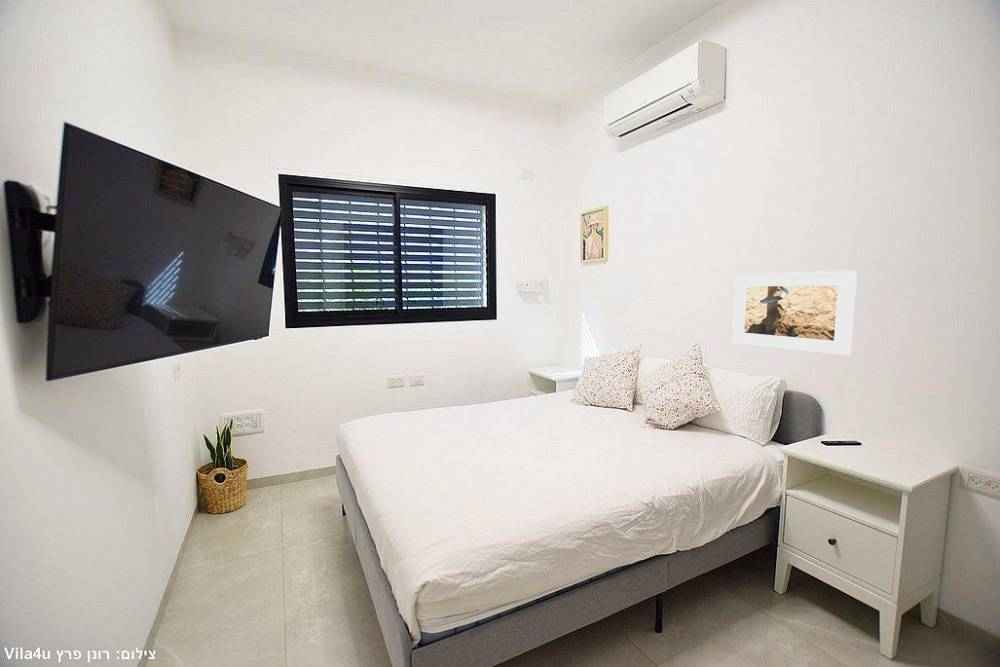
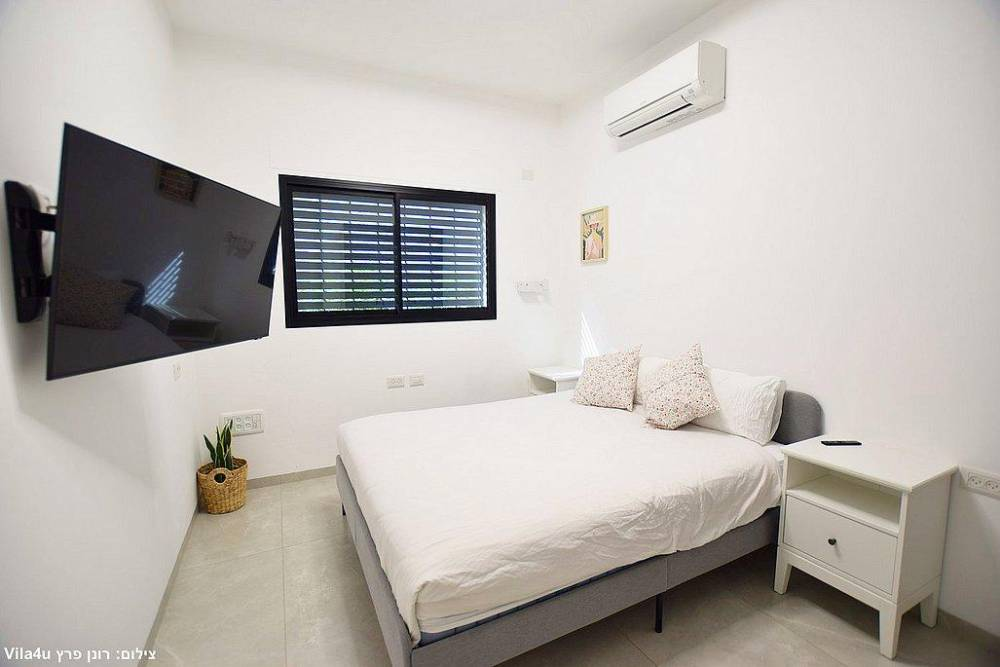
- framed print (787, 311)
